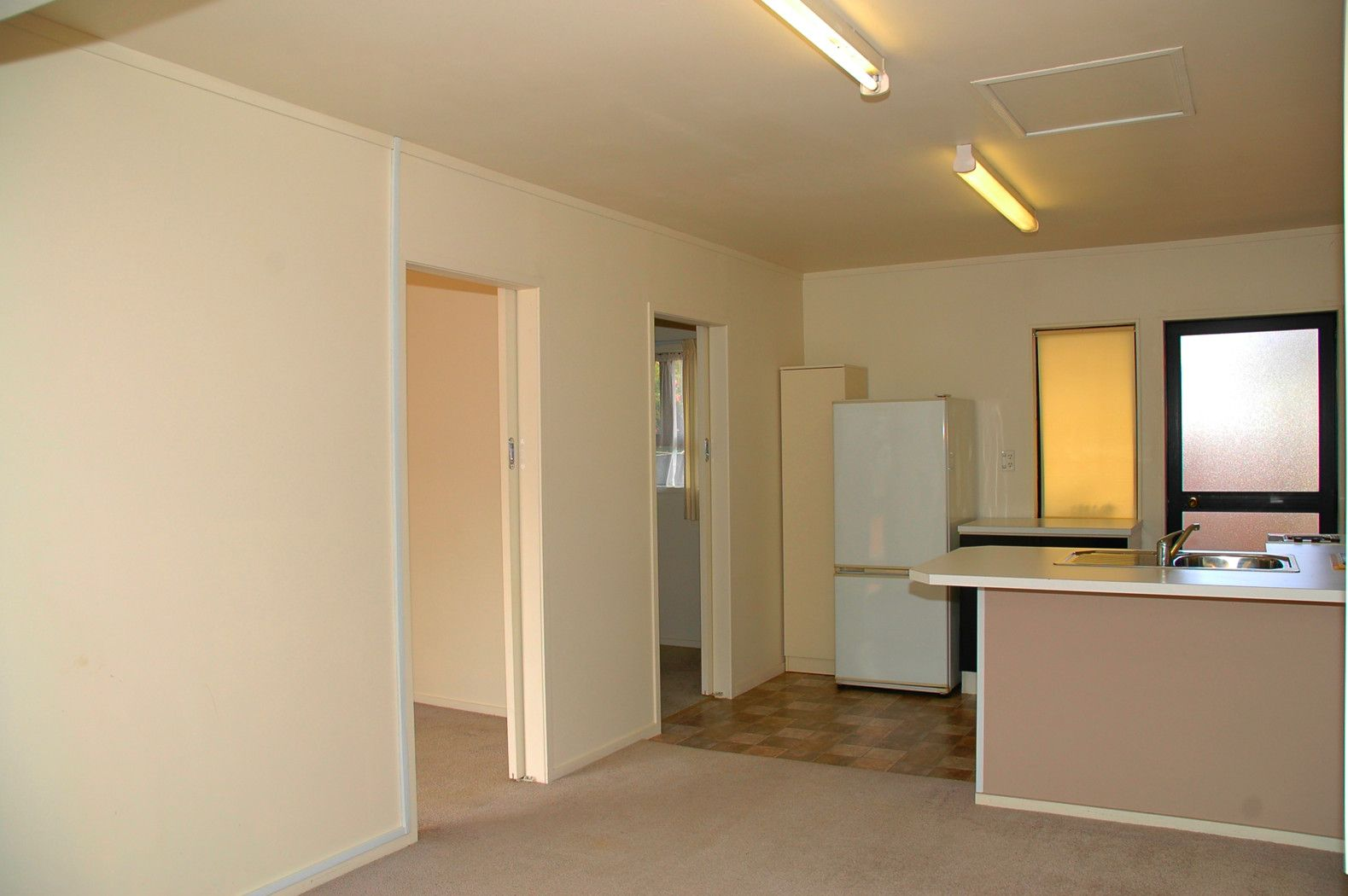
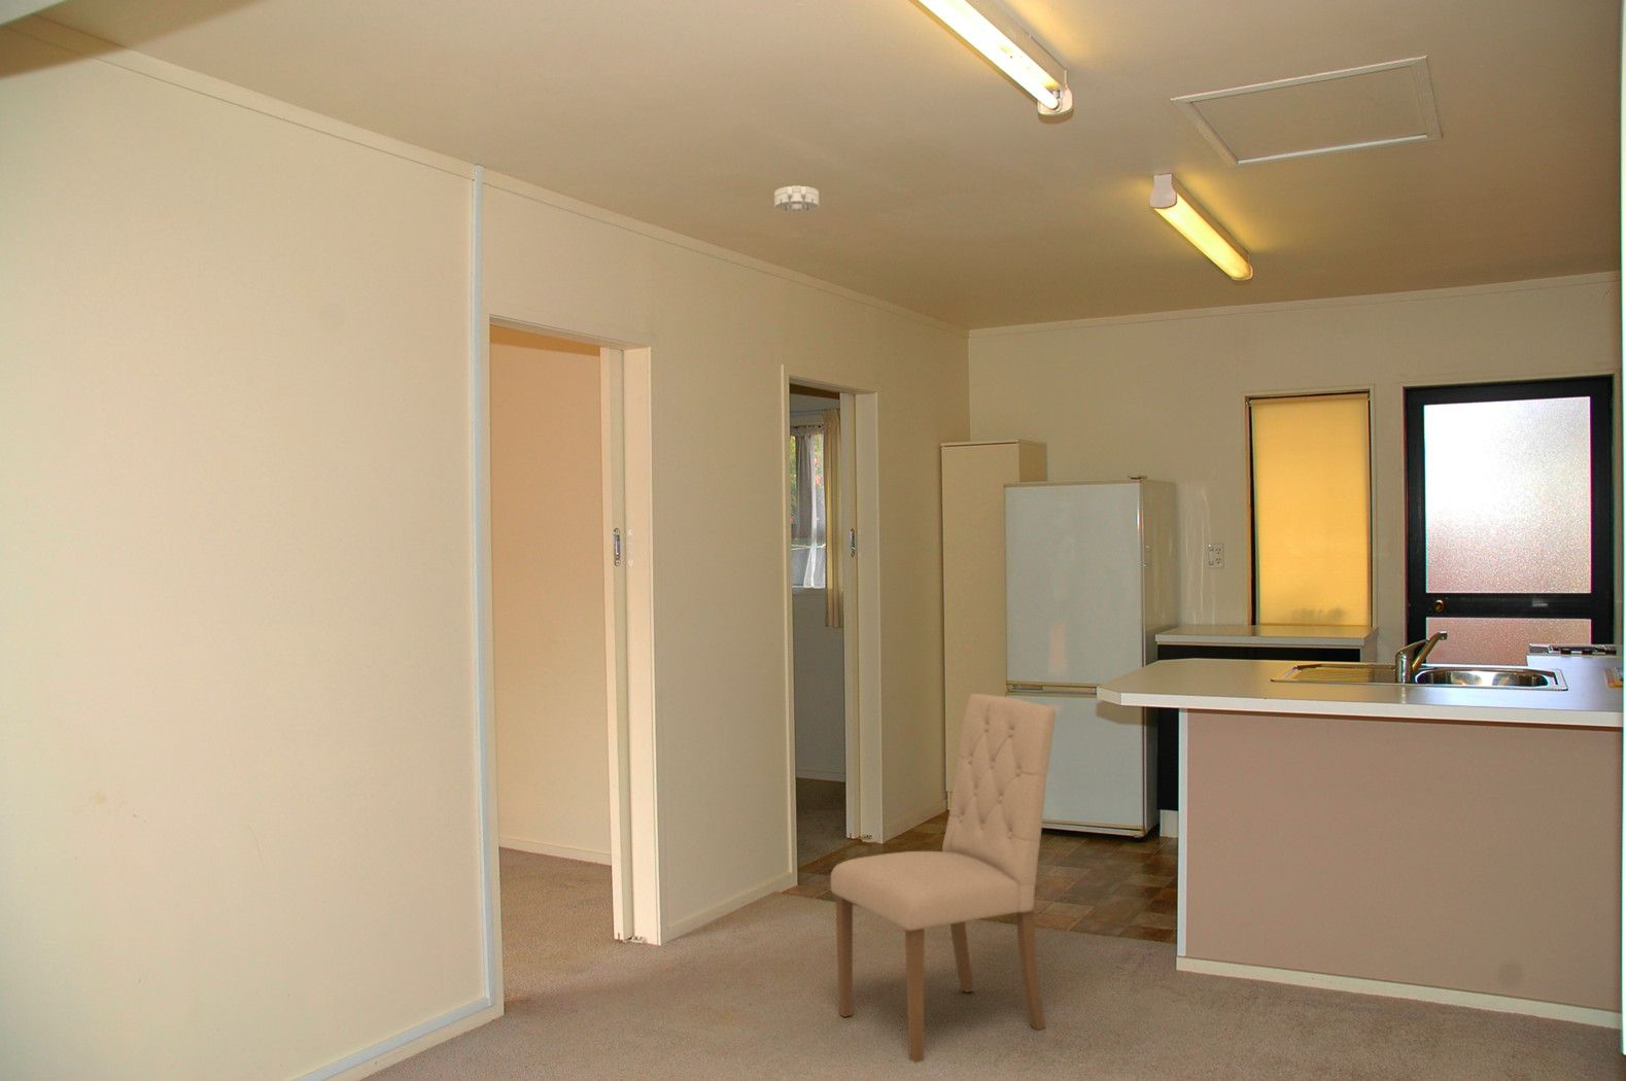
+ smoke detector (796, 198)
+ dining chair (940, 863)
